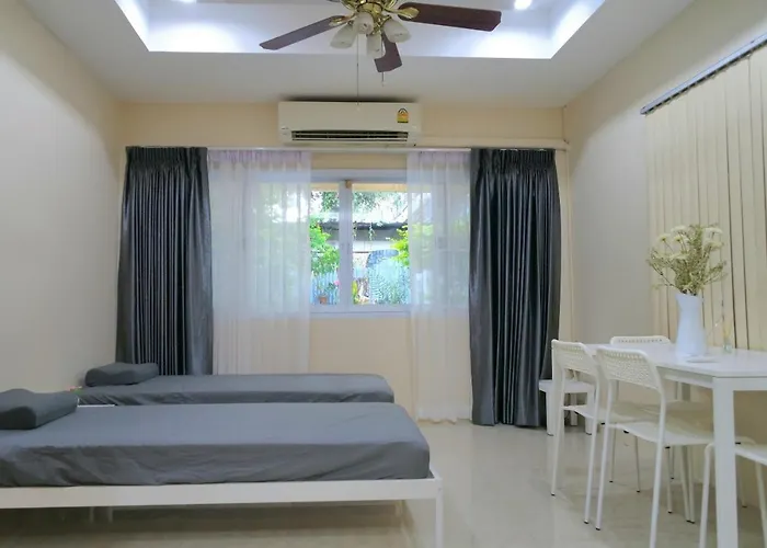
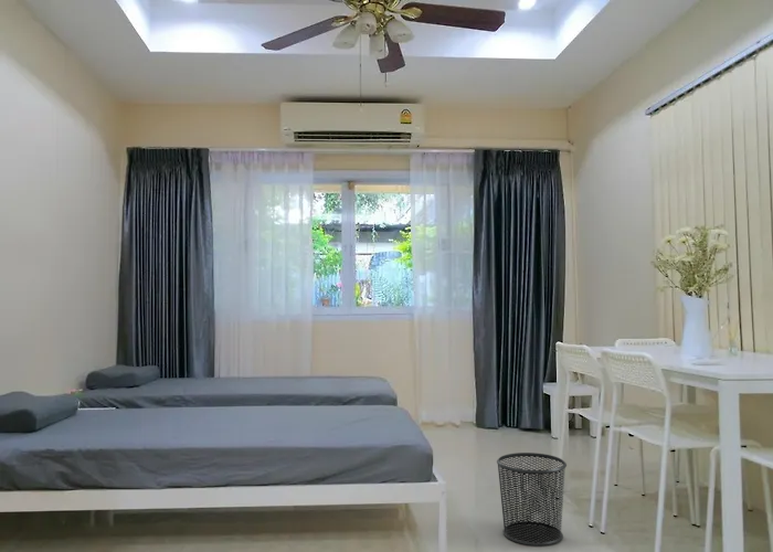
+ waste bin (531, 498)
